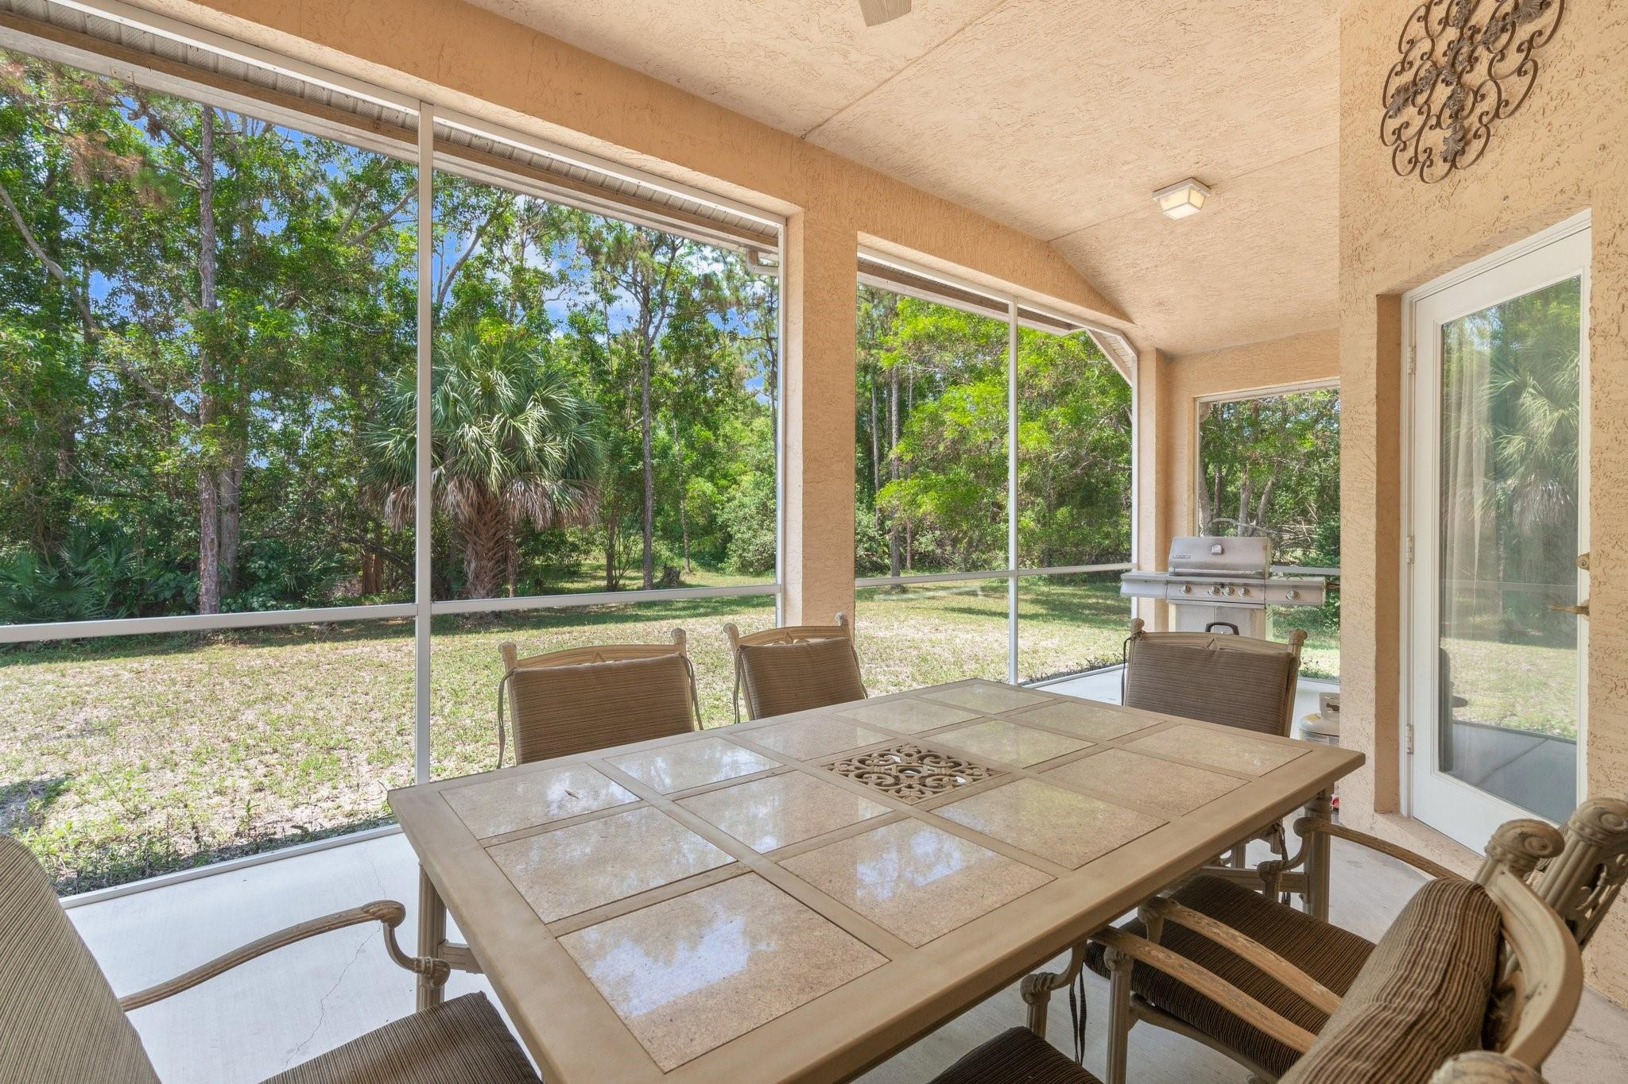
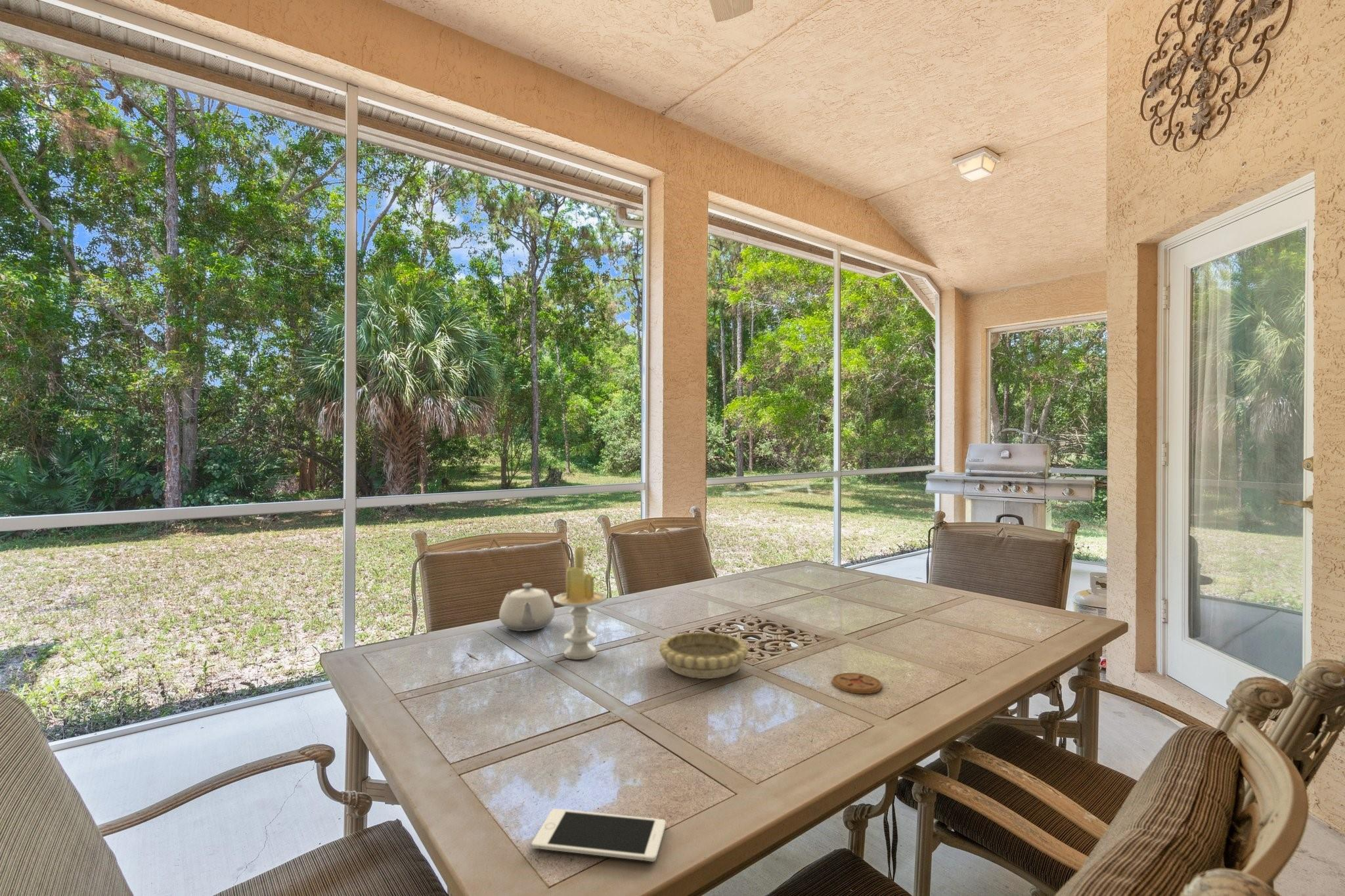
+ candle (580, 601)
+ coaster (856, 683)
+ teapot (528, 605)
+ cell phone (600, 834)
+ decorative bowl (703, 654)
